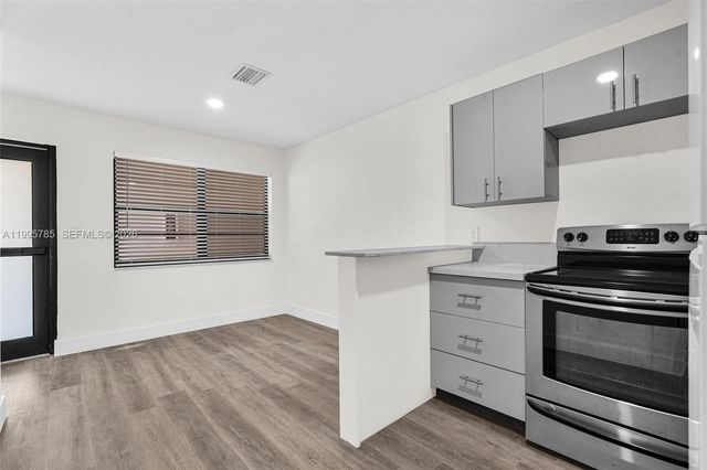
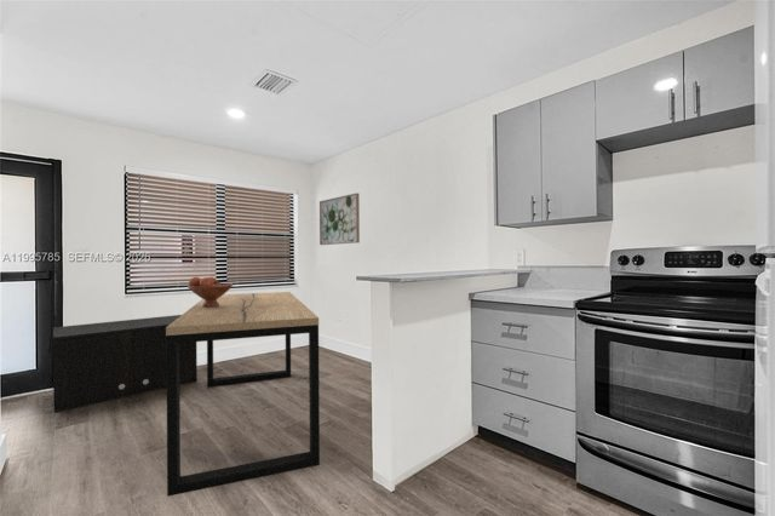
+ wall art (337, 220)
+ dining table (253, 373)
+ fruit bowl (211, 291)
+ storage cabinet (128, 355)
